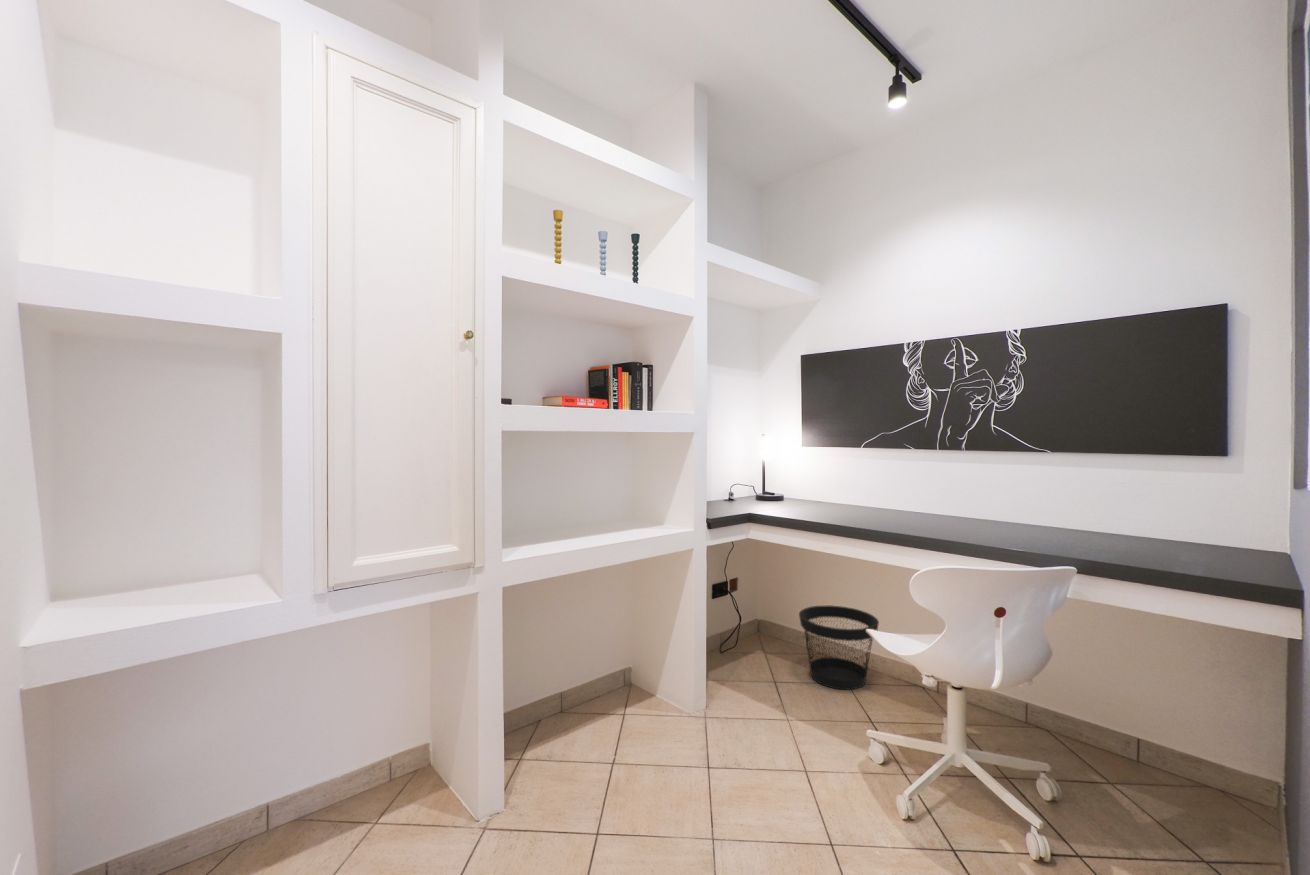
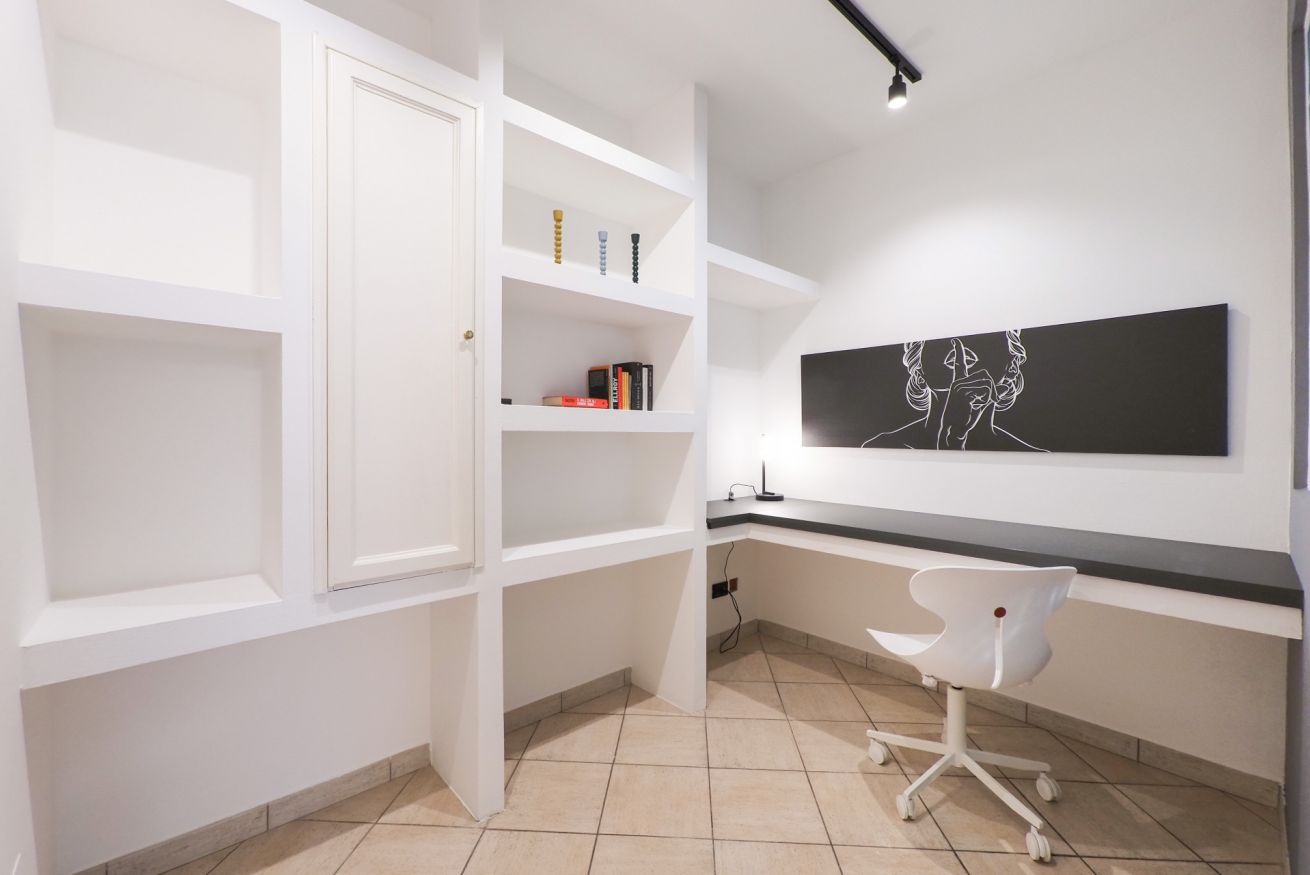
- wastebasket (837, 647)
